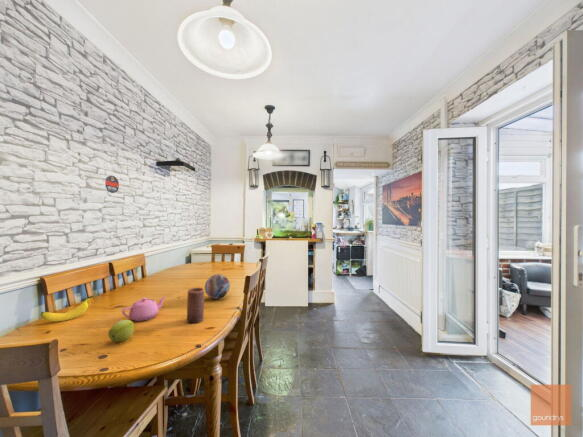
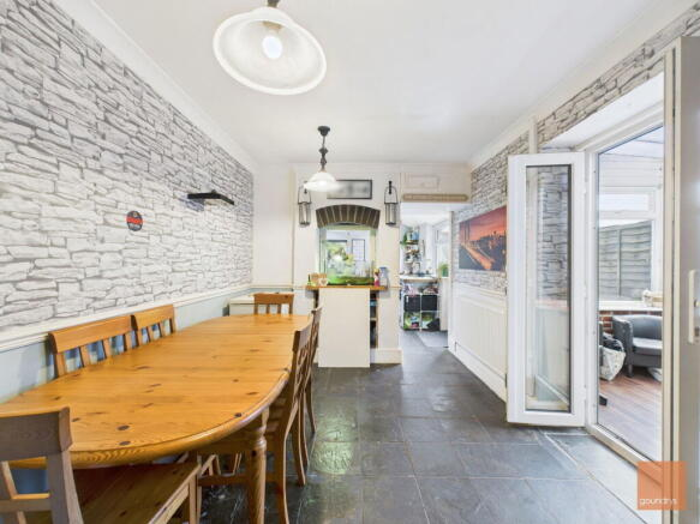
- candle (195, 304)
- decorative orb (217, 286)
- apple (122, 330)
- teapot (145, 307)
- banana (69, 311)
